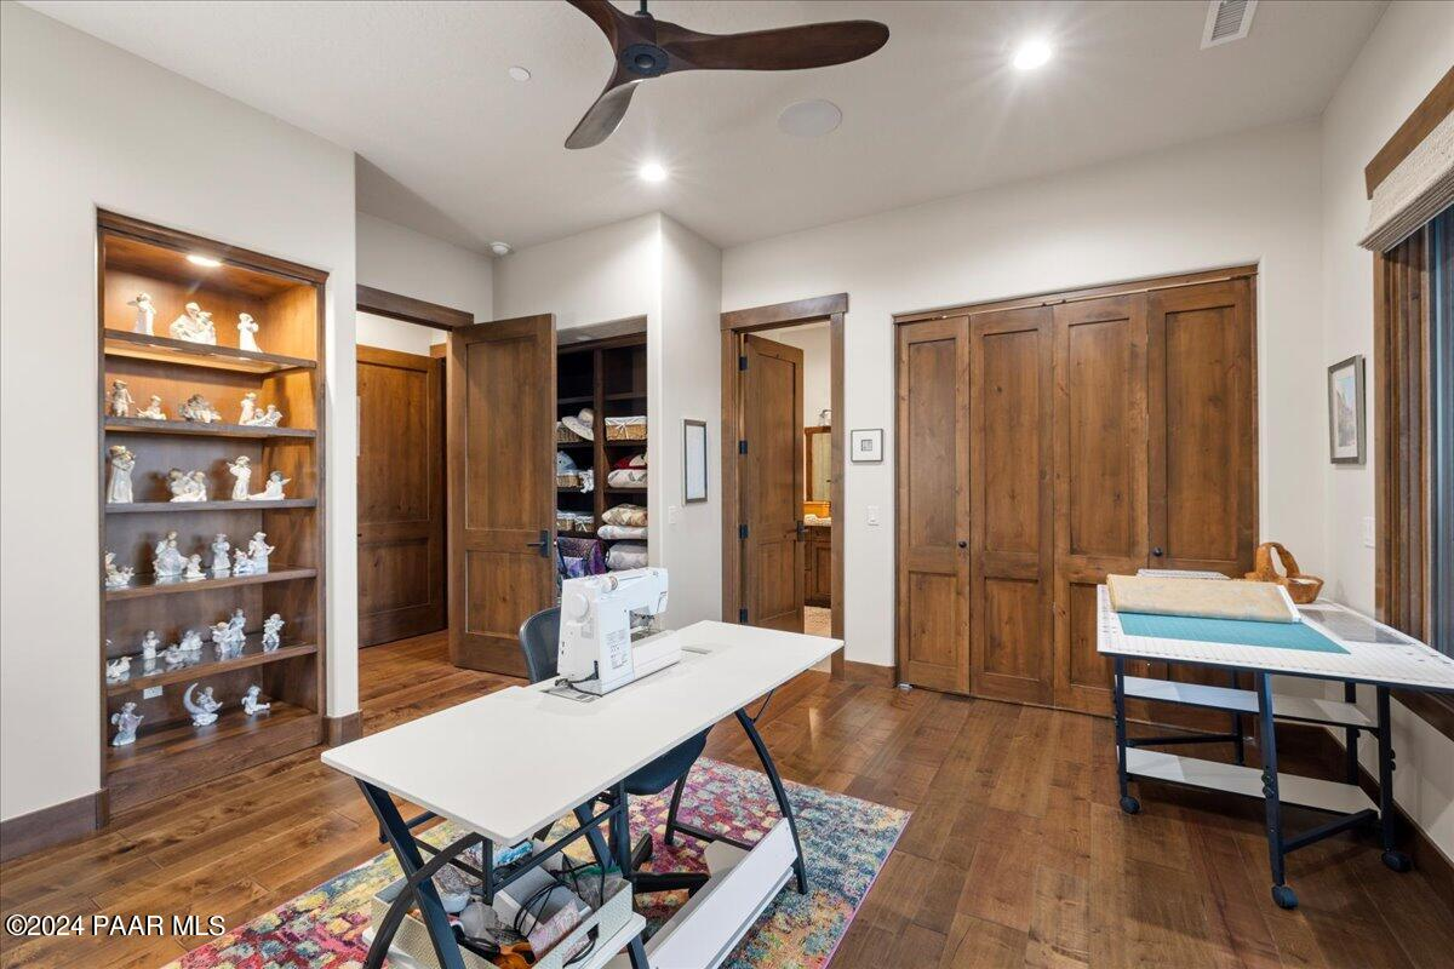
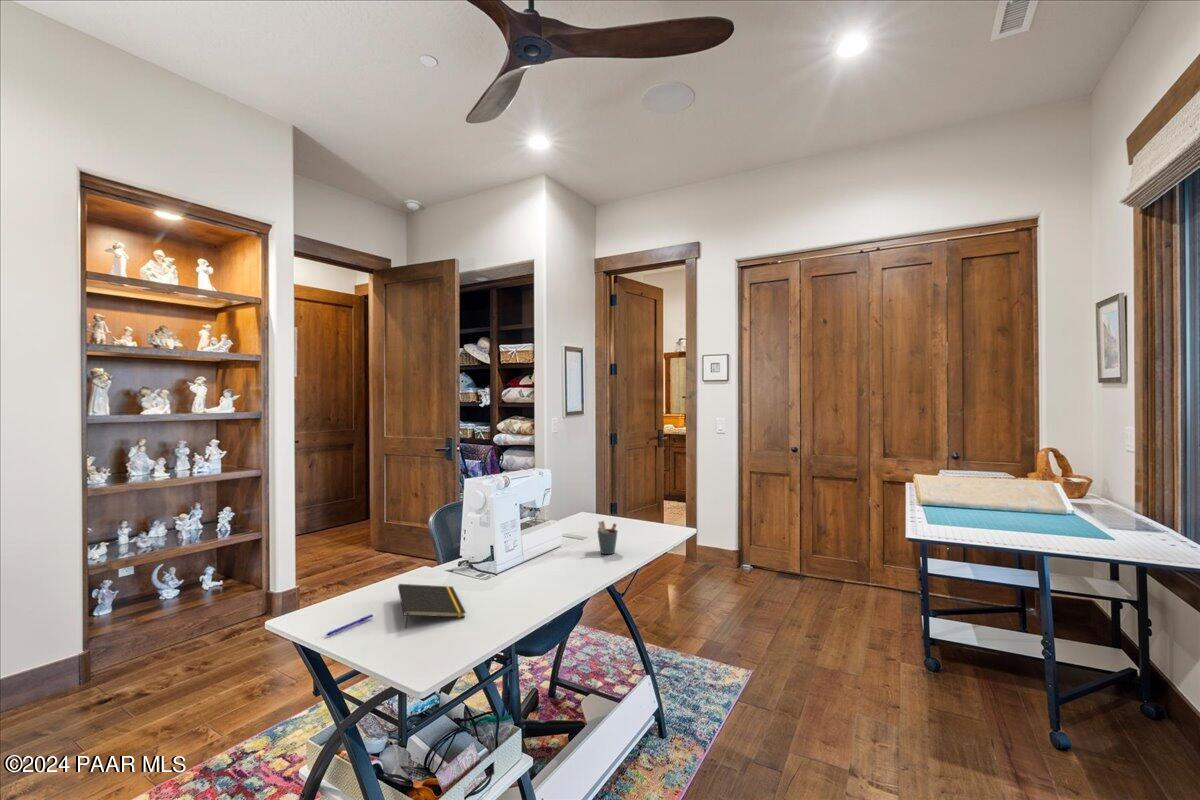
+ notepad (430, 599)
+ pen (349, 625)
+ pen holder (607, 535)
